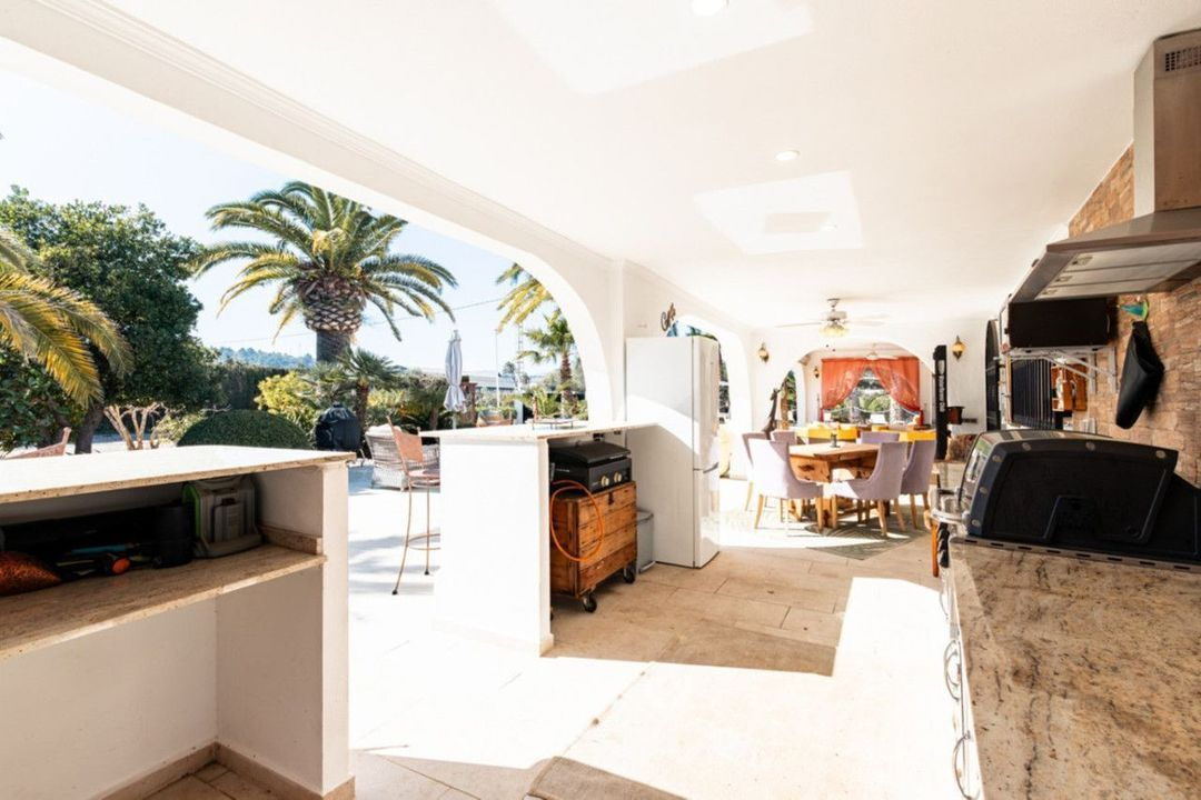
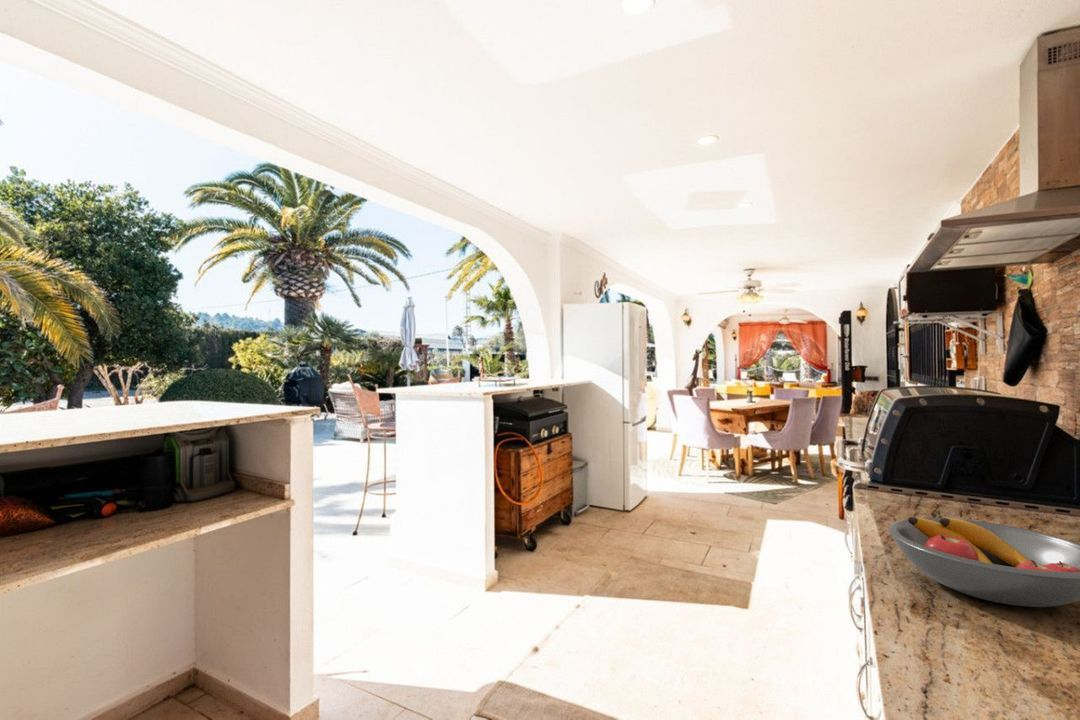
+ fruit bowl (990, 559)
